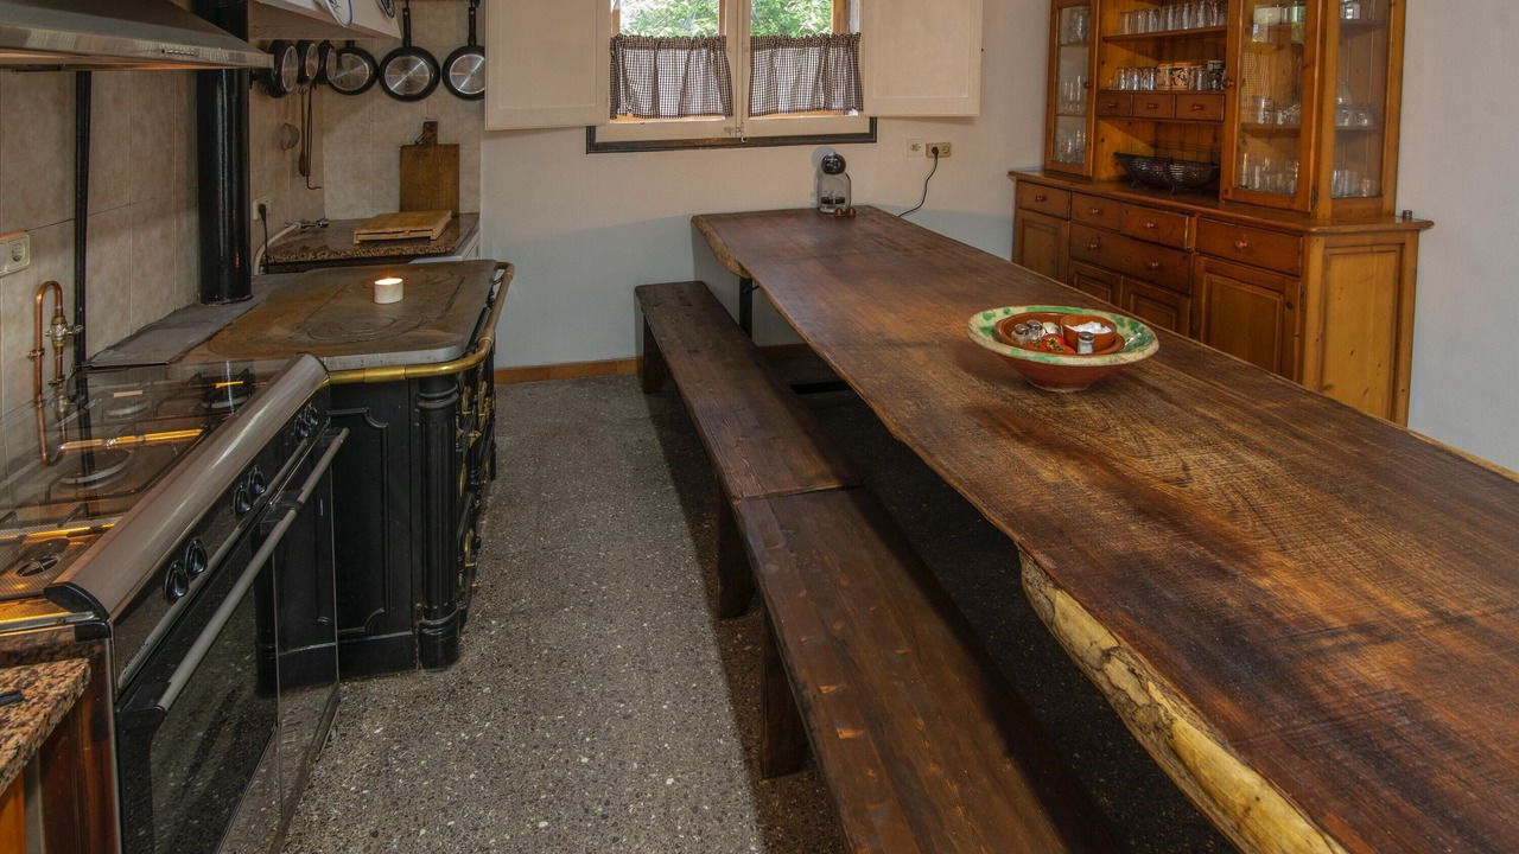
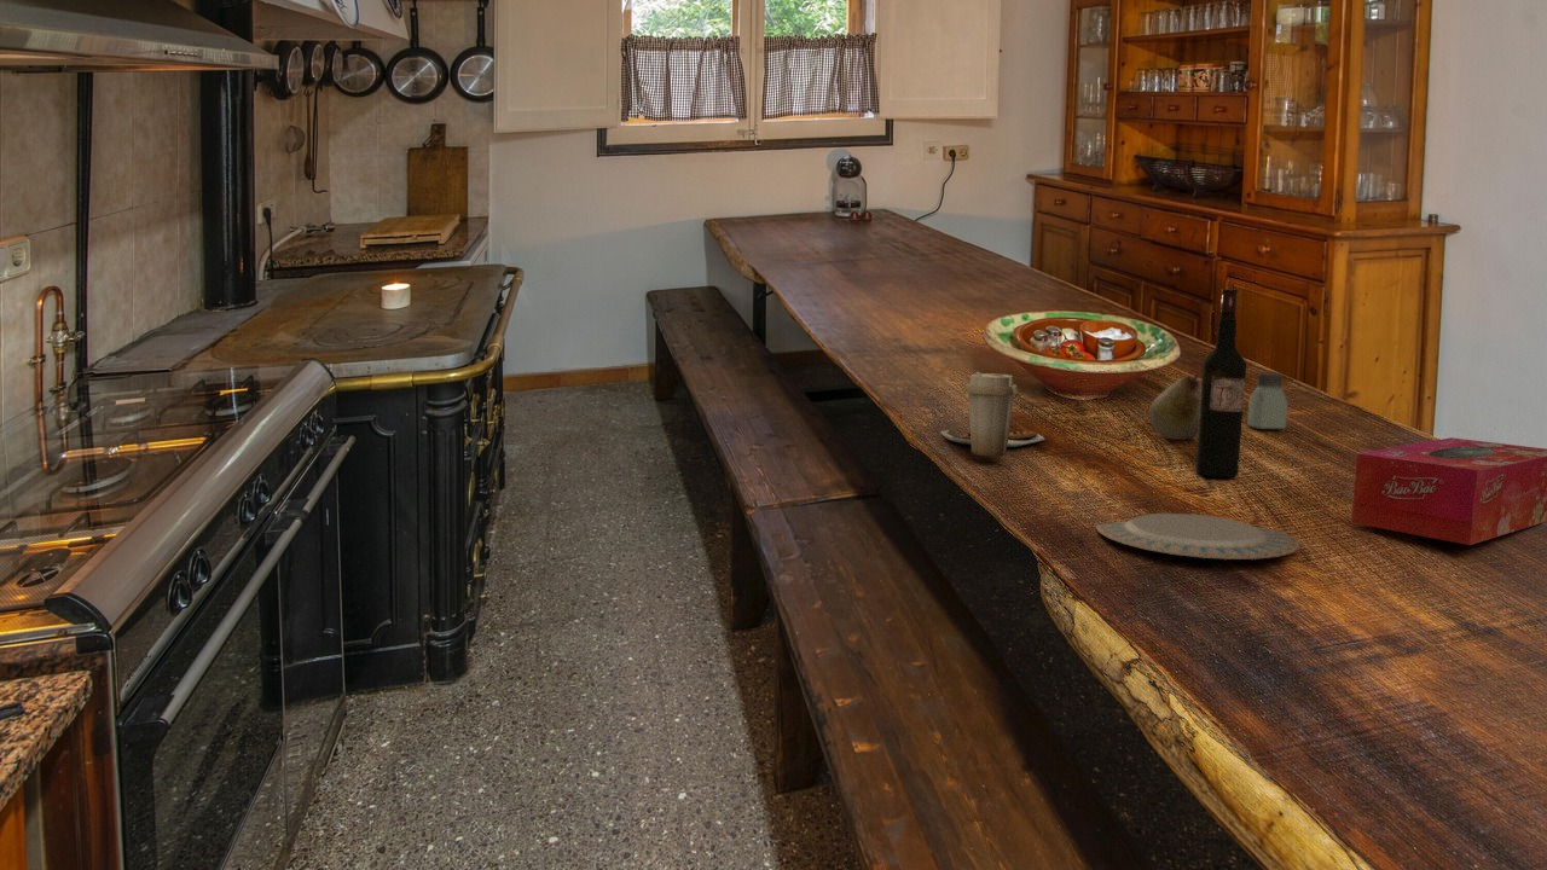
+ wine bottle (1223, 382)
+ plate (987, 406)
+ saltshaker (1268, 400)
+ tissue box (1459, 486)
+ fruit (1177, 405)
+ chinaware (1194, 529)
